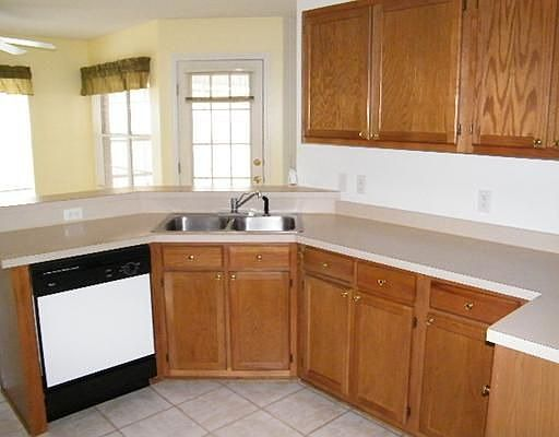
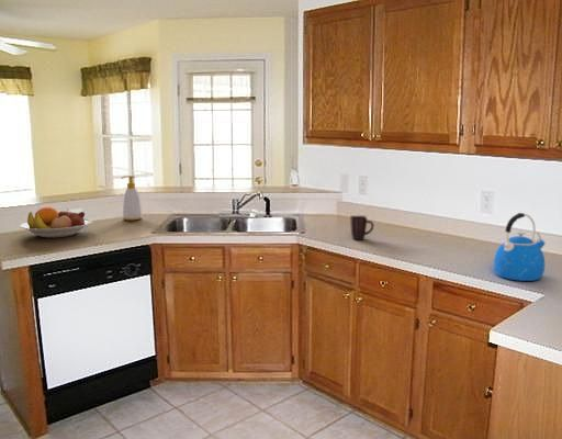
+ kettle (524, 244)
+ mug (360, 227)
+ fruit bowl (56, 221)
+ soap bottle (131, 196)
